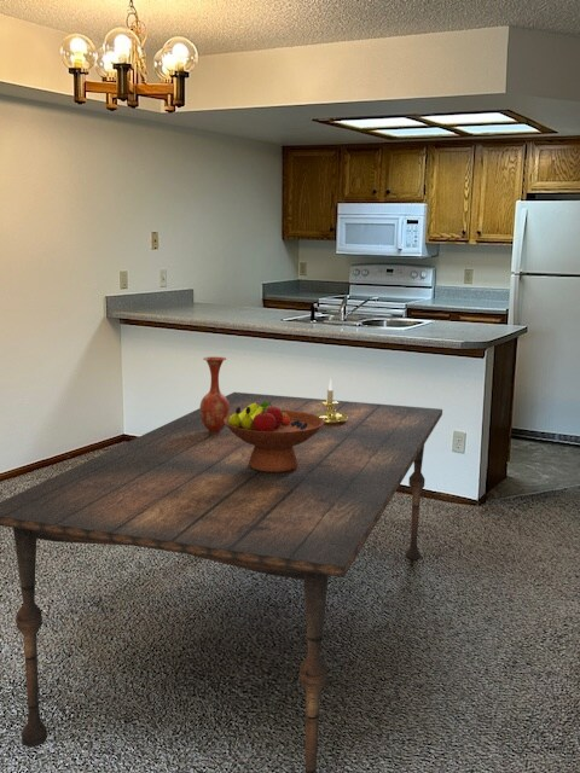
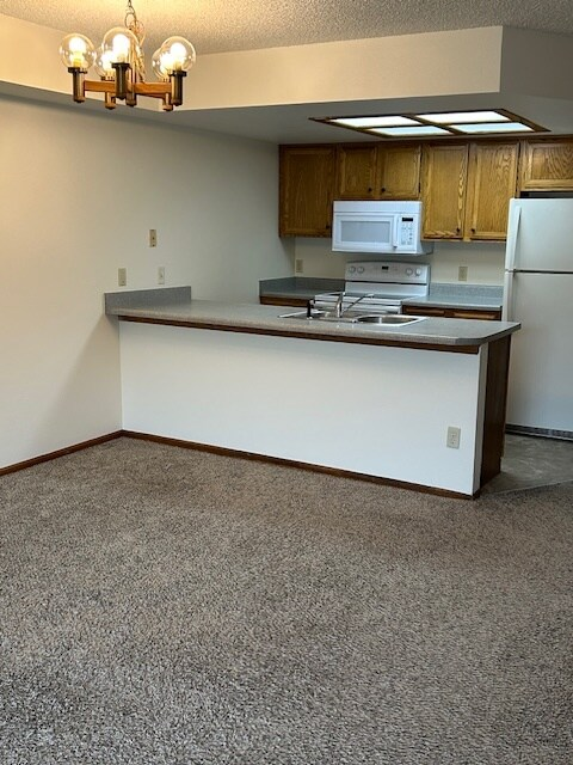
- vase (214, 395)
- dining table (267, 540)
- fruit bowl (273, 434)
- candle holder (330, 399)
